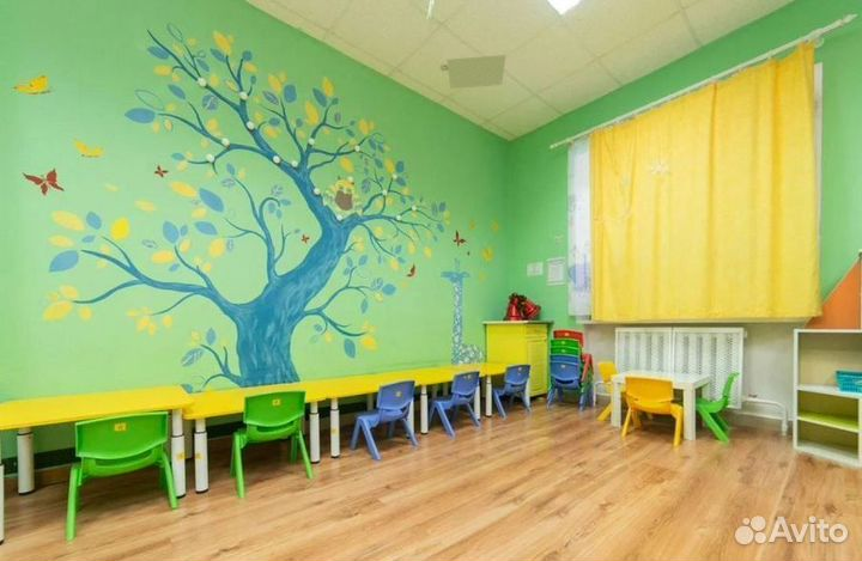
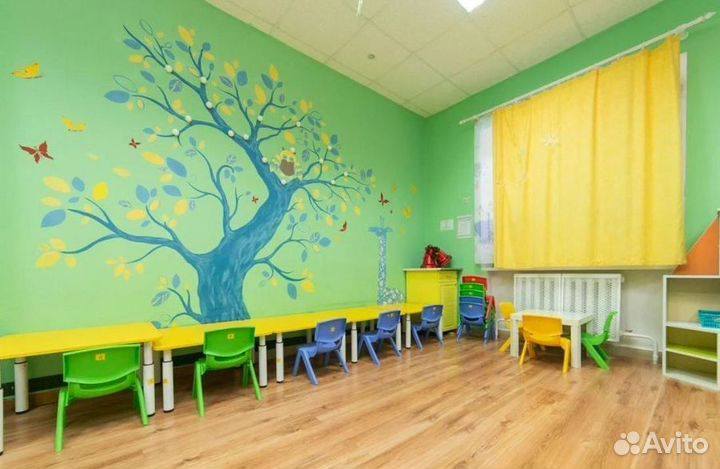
- ceiling light (475, 69)
